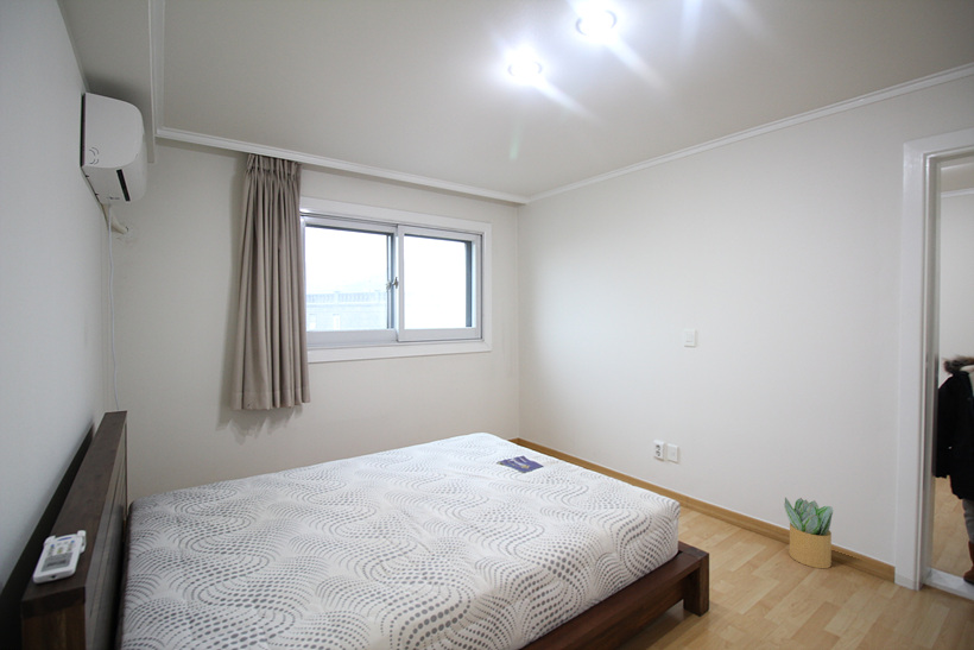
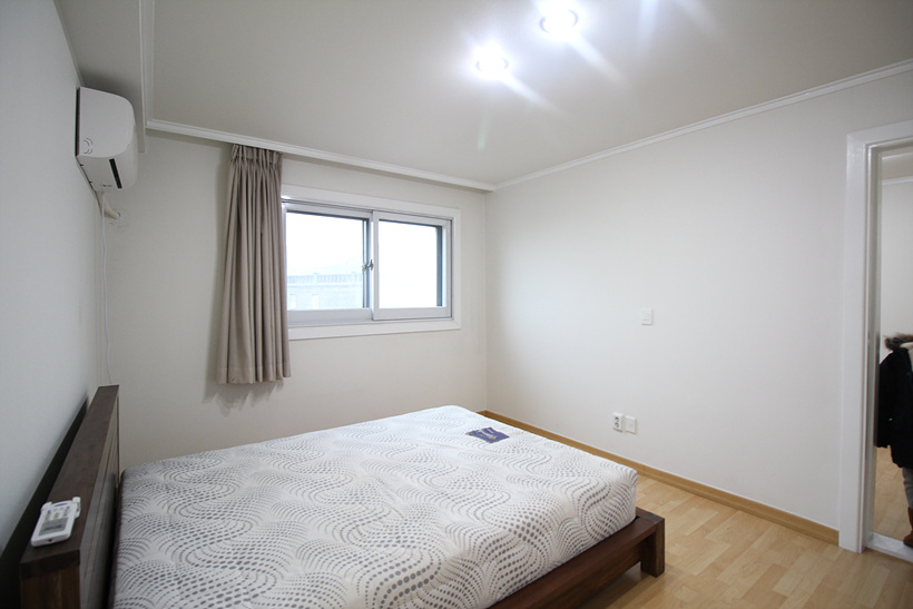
- potted plant (807, 530)
